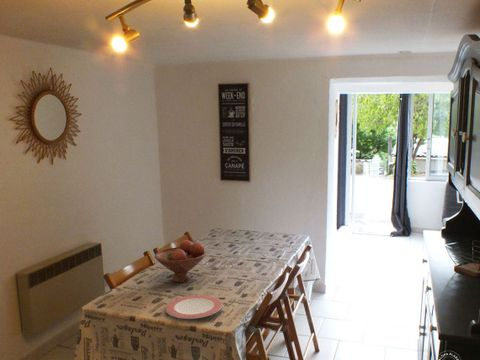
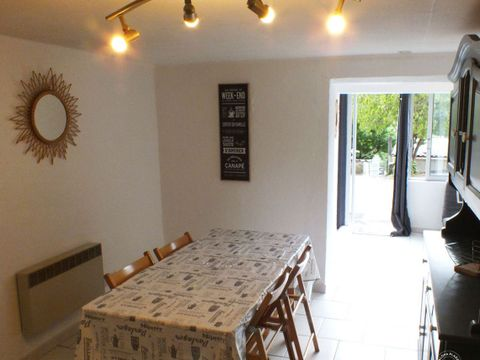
- plate (194, 307)
- fruit bowl (180, 261)
